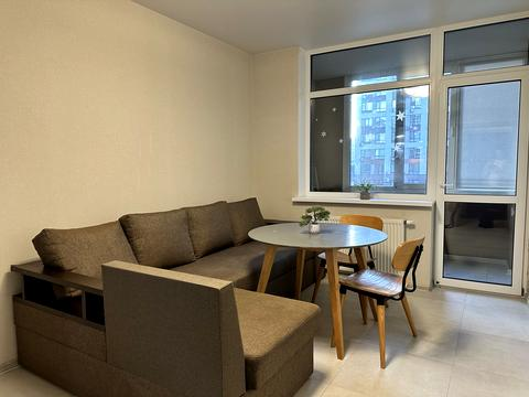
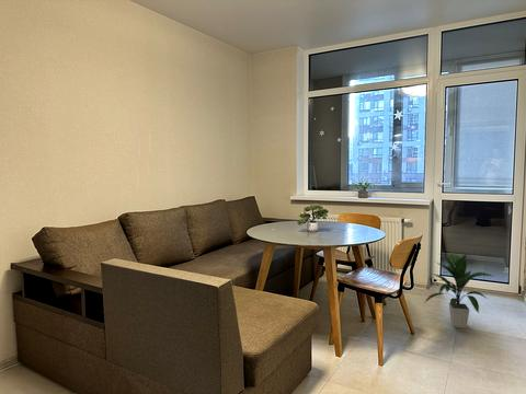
+ indoor plant (457, 288)
